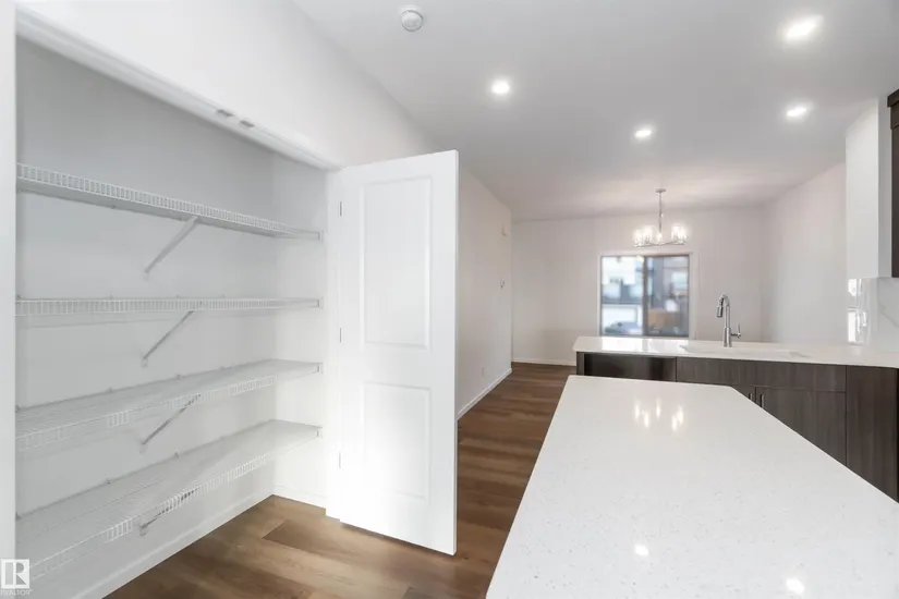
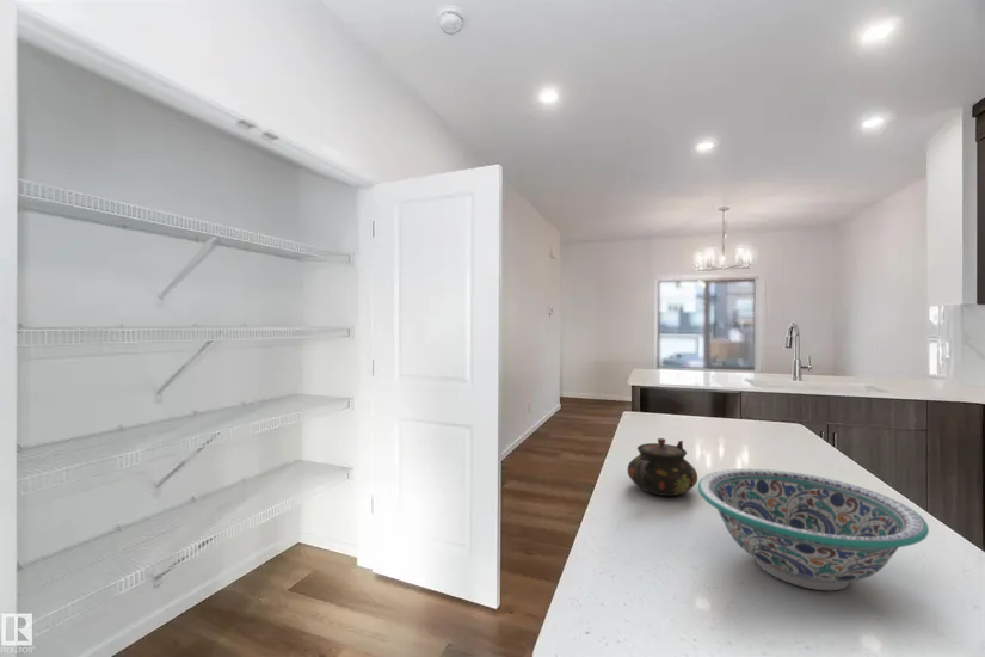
+ decorative bowl (799, 533)
+ teapot (661, 462)
